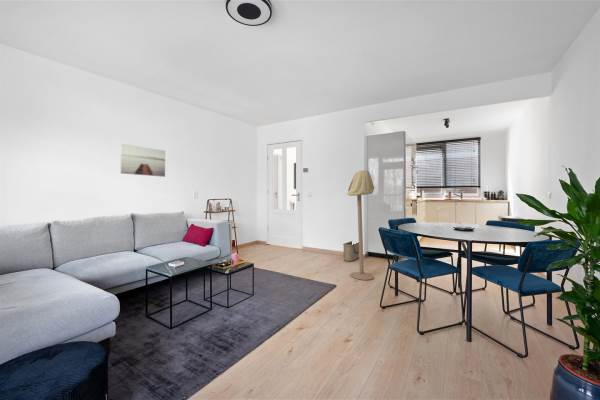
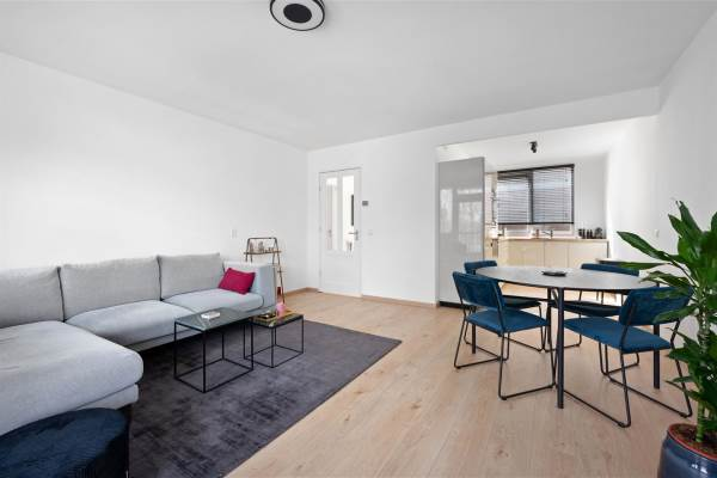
- floor lamp (360, 224)
- wall art (144, 161)
- basket (351, 250)
